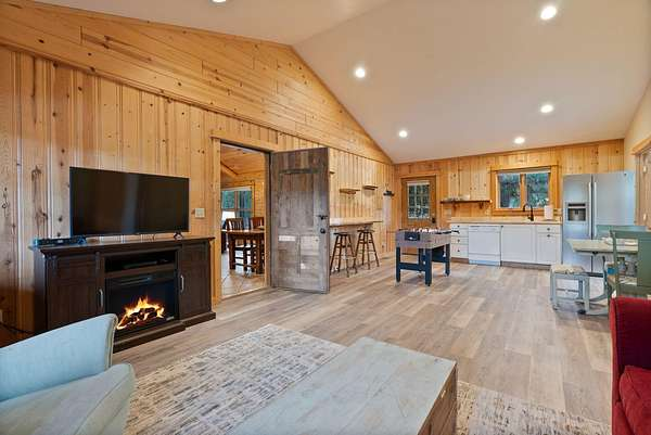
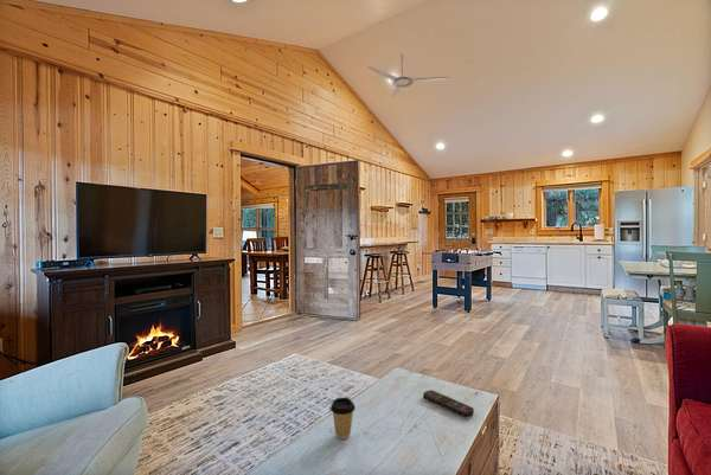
+ remote control (447, 402)
+ ceiling fan (410, 77)
+ coffee cup (342, 418)
